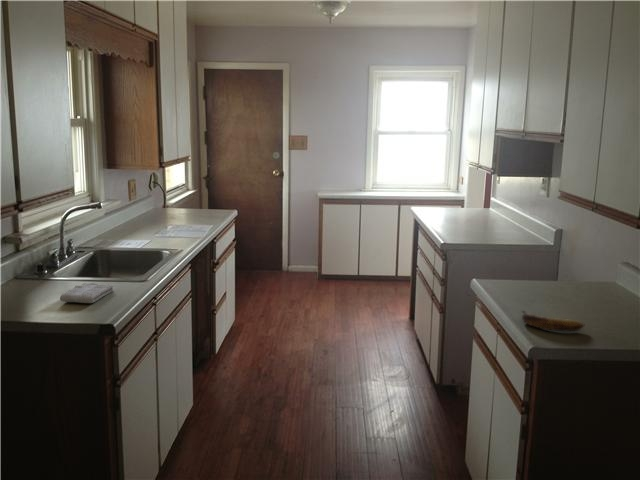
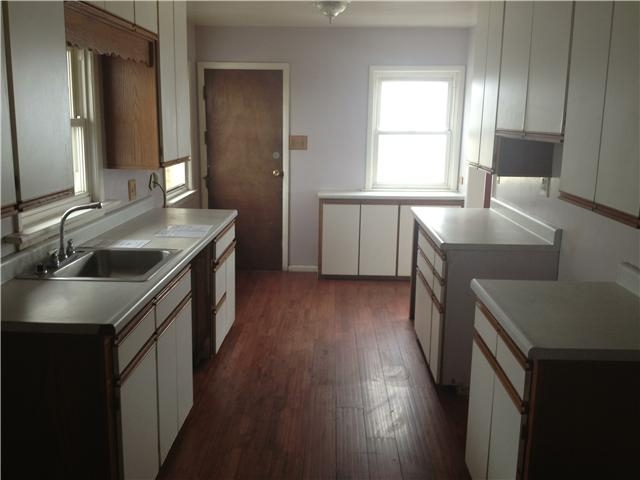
- banana (551, 320)
- washcloth (88, 292)
